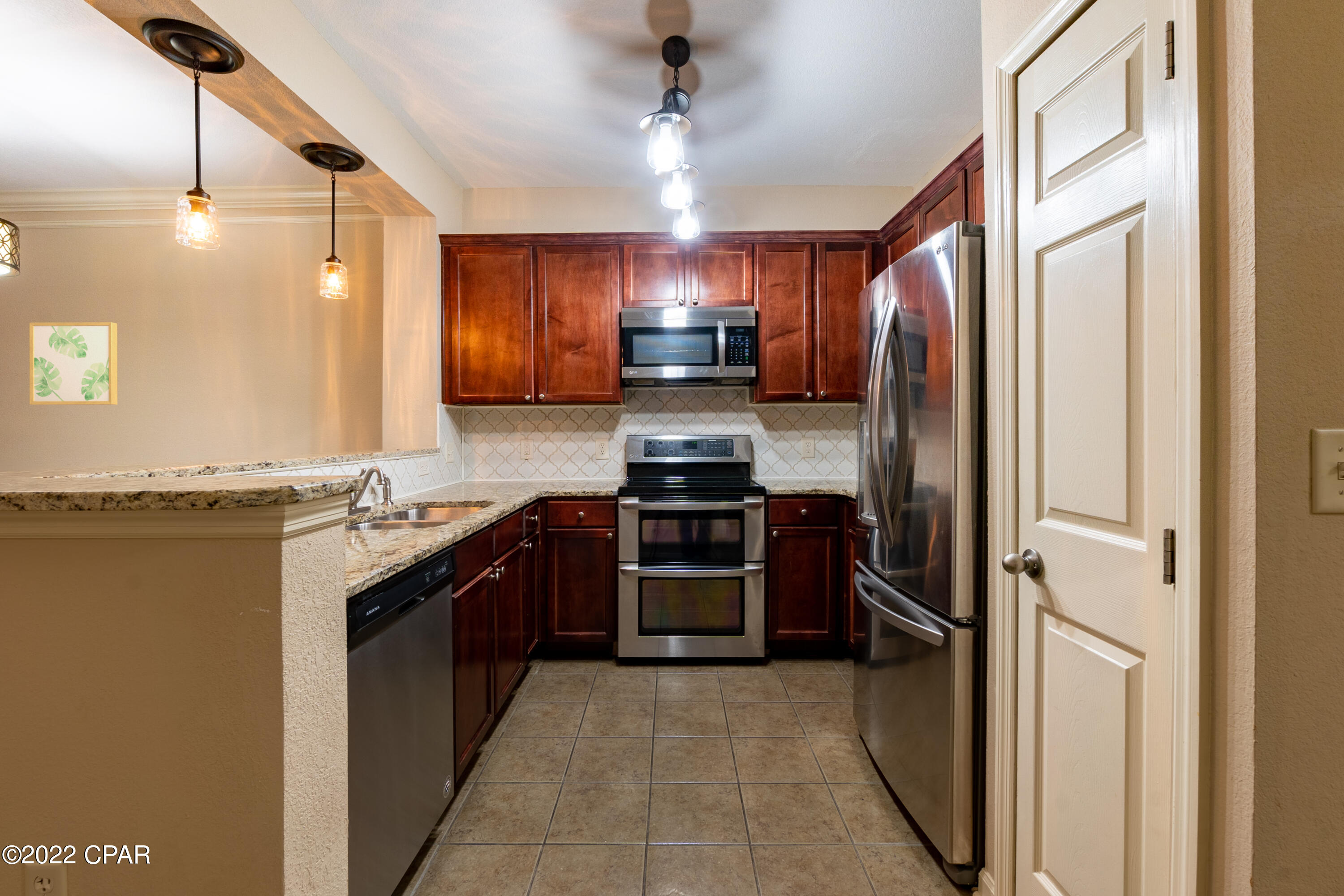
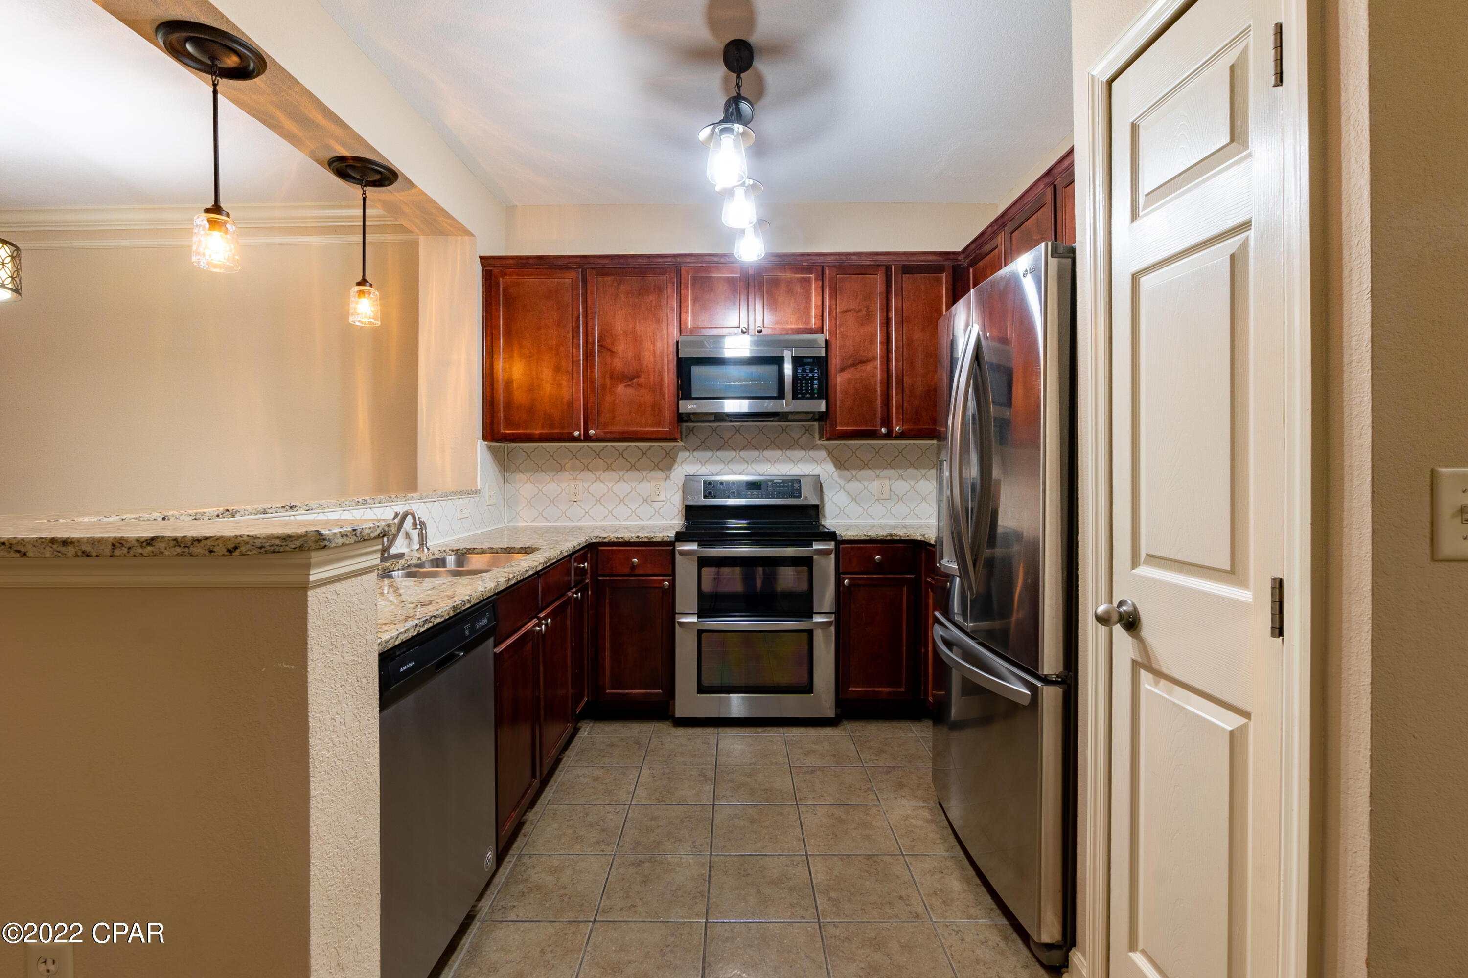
- wall art (73, 364)
